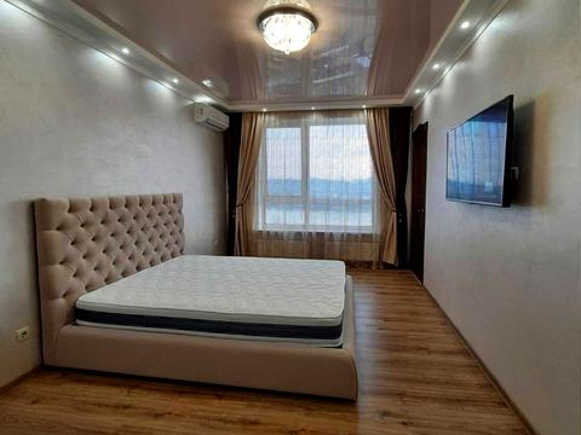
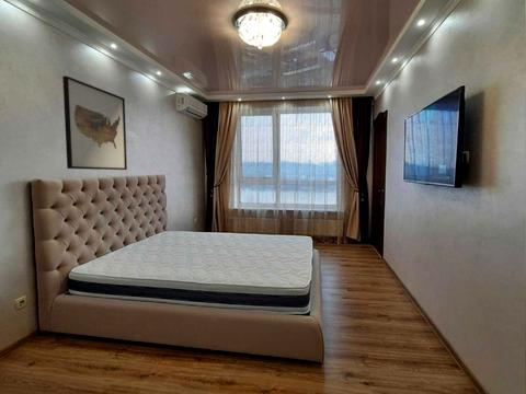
+ wall art (99, 129)
